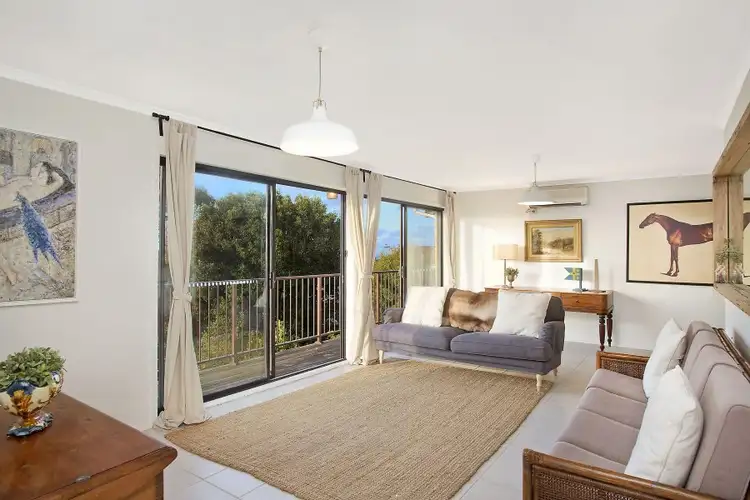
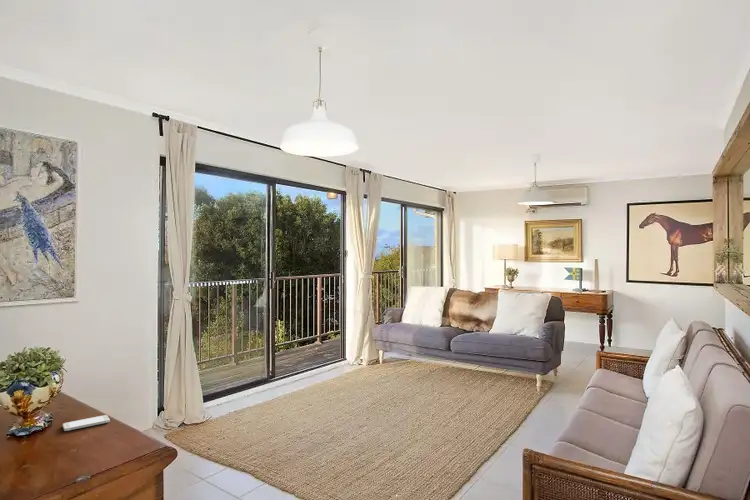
+ smartphone (86, 422)
